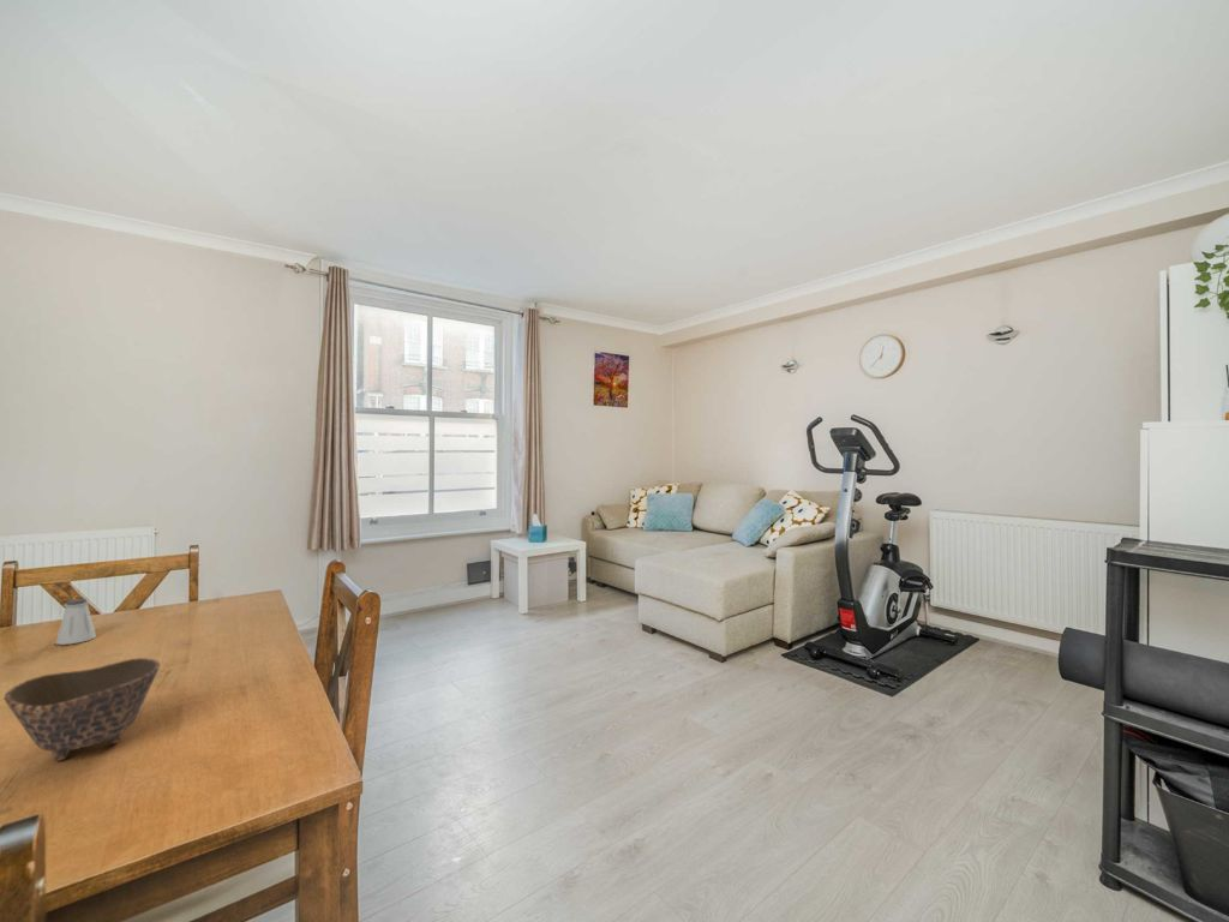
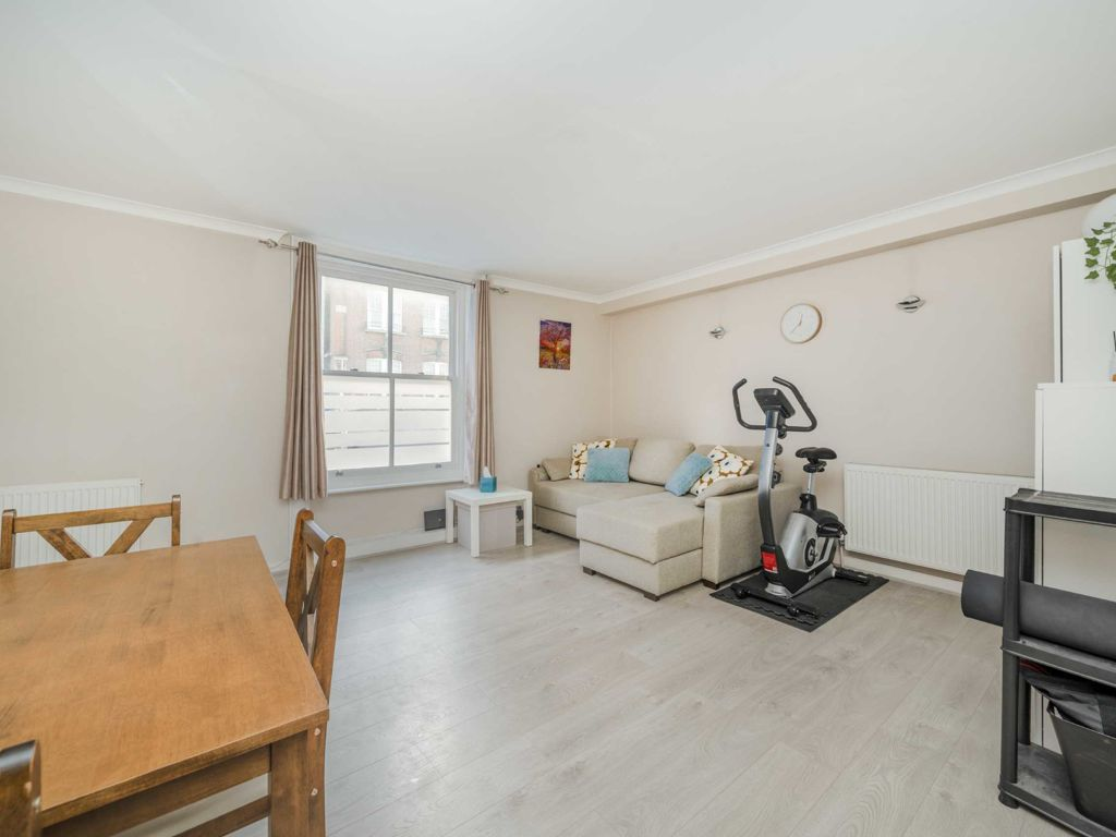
- saltshaker (76, 619)
- bowl (88, 711)
